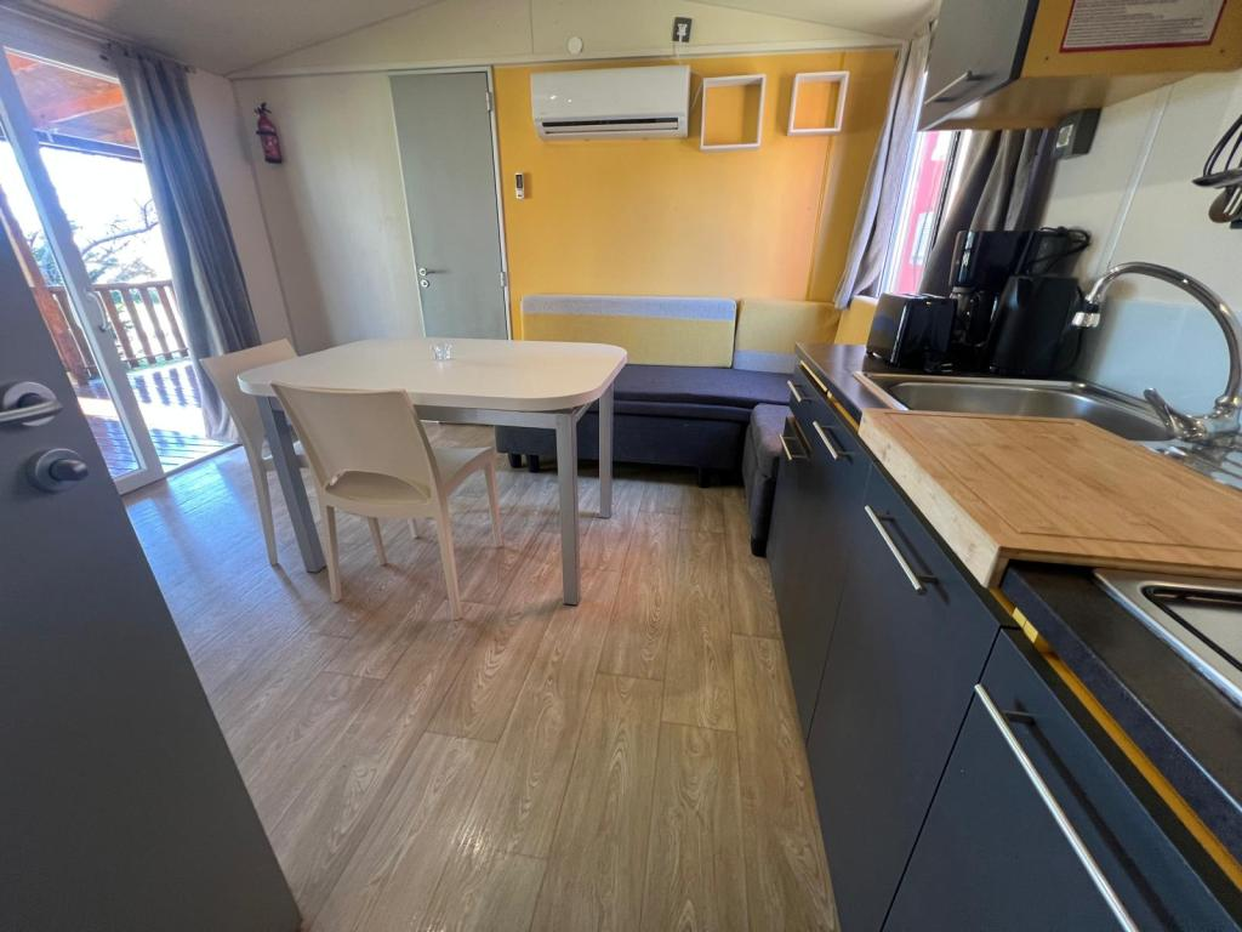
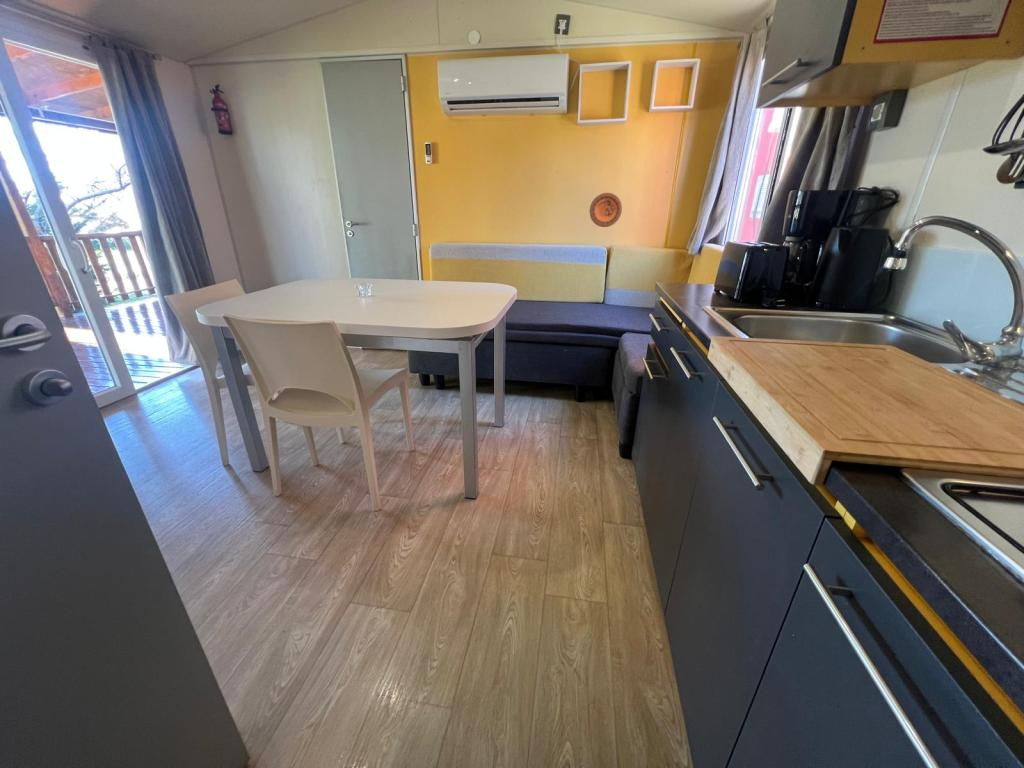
+ decorative plate (605, 210)
